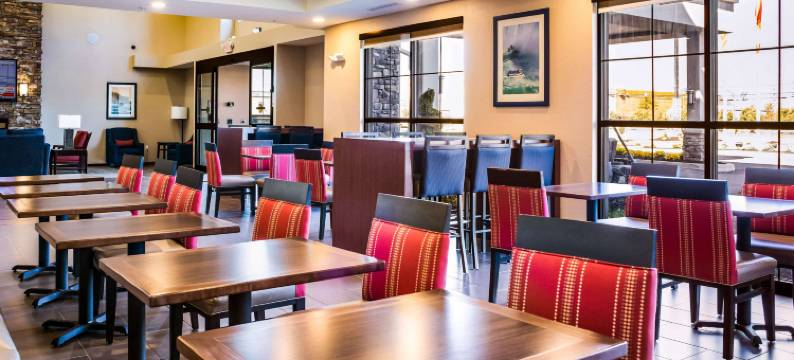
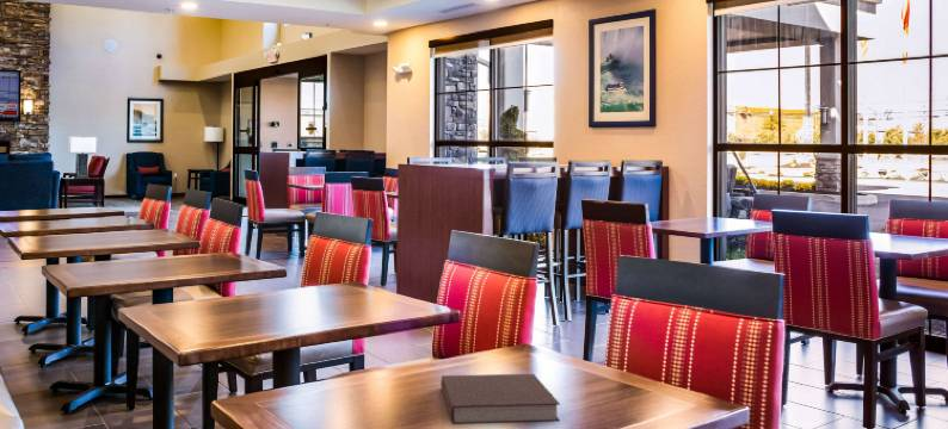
+ notebook (495, 397)
